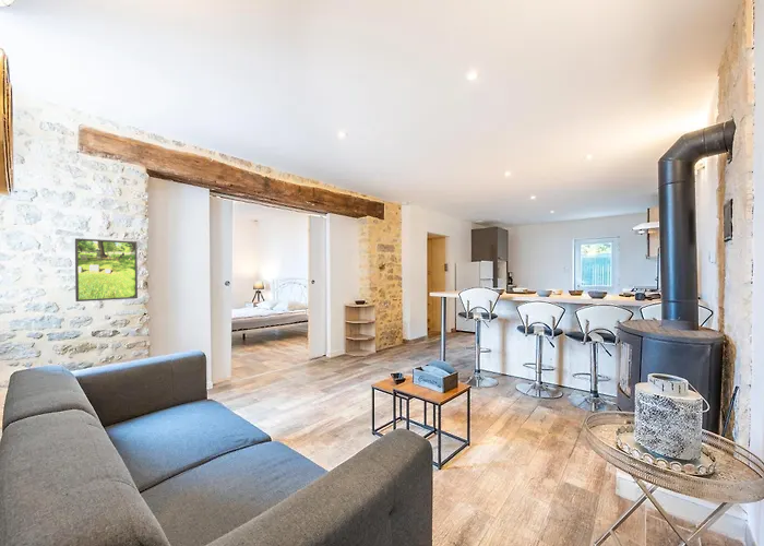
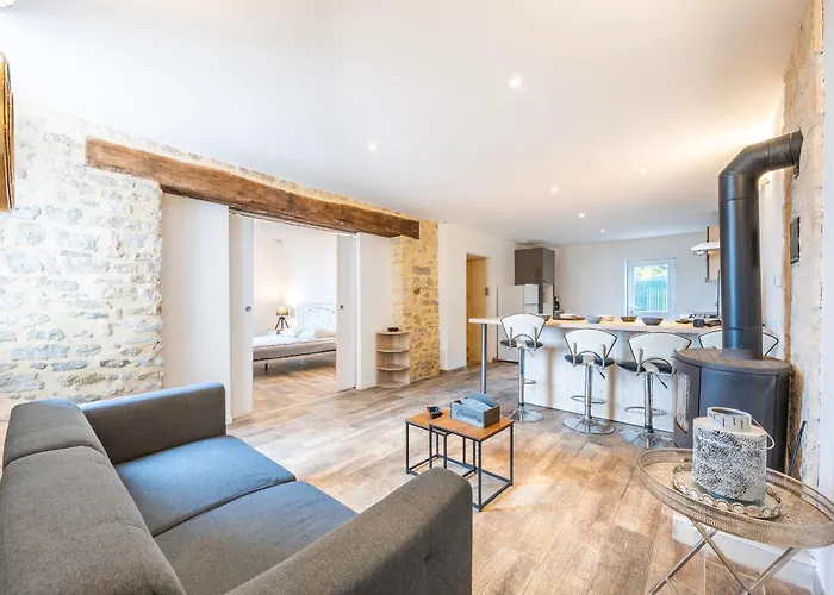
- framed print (107, 270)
